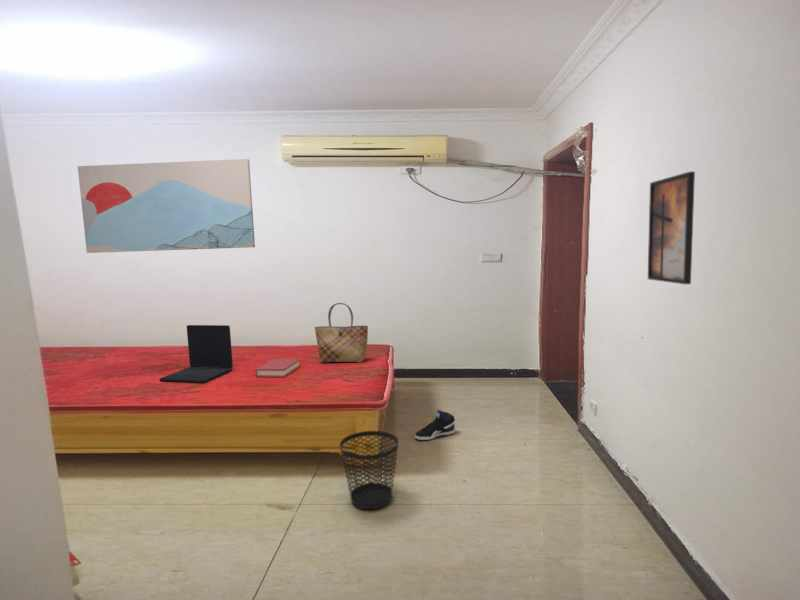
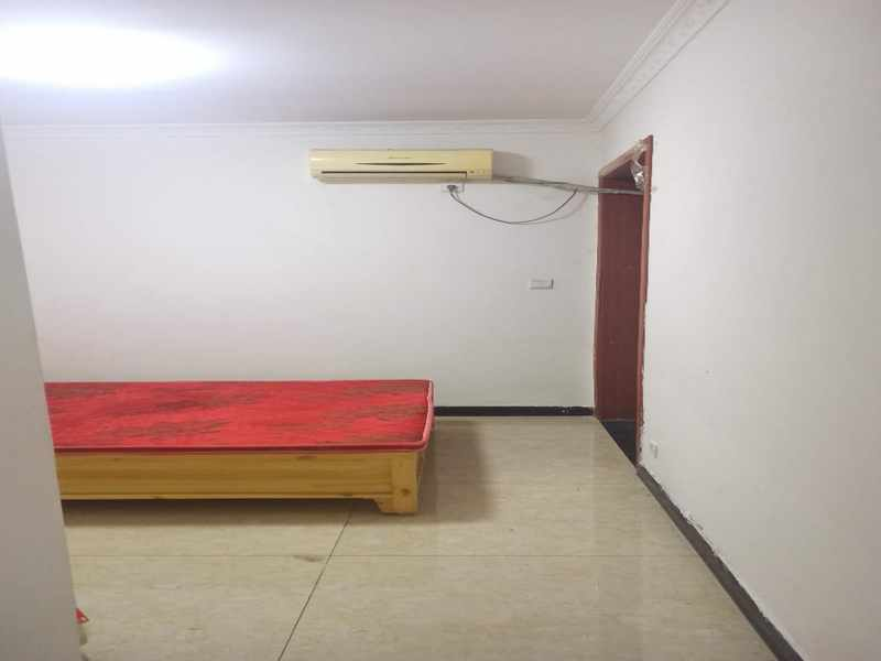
- wastebasket (370, 471)
- laptop (195, 352)
- wall art (166, 207)
- hardback book (278, 367)
- sneaker (434, 423)
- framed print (669, 230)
- tote bag (341, 332)
